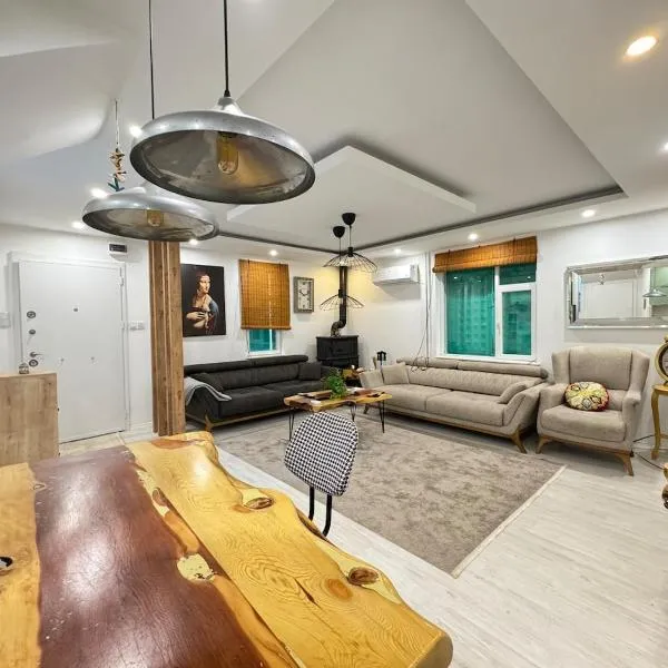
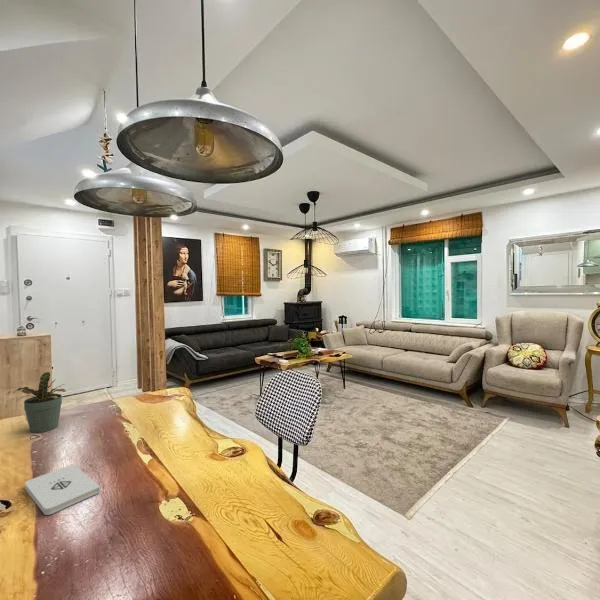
+ notepad (61, 487)
+ potted plant (40, 401)
